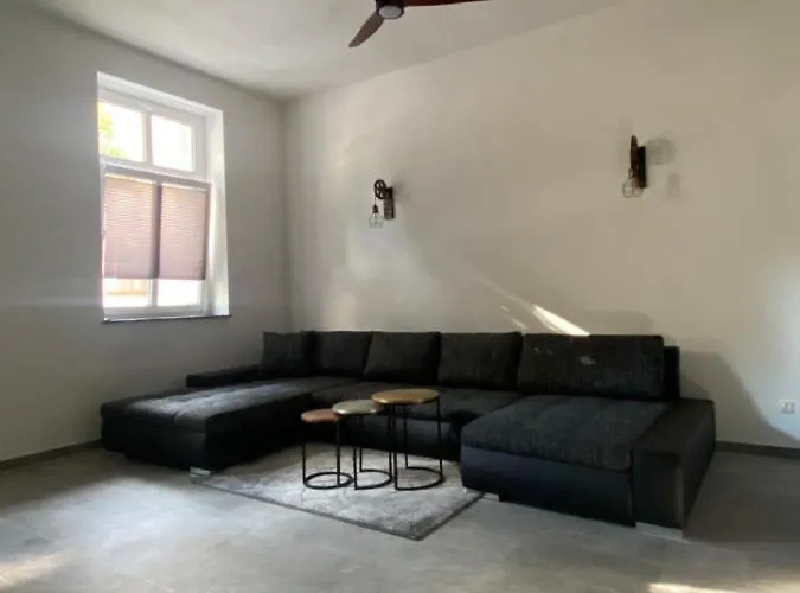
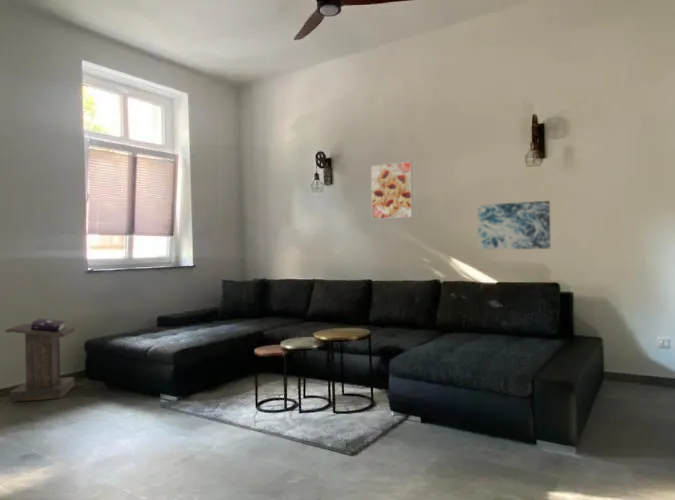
+ wall art (512, 226)
+ lectern (42, 356)
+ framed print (391, 191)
